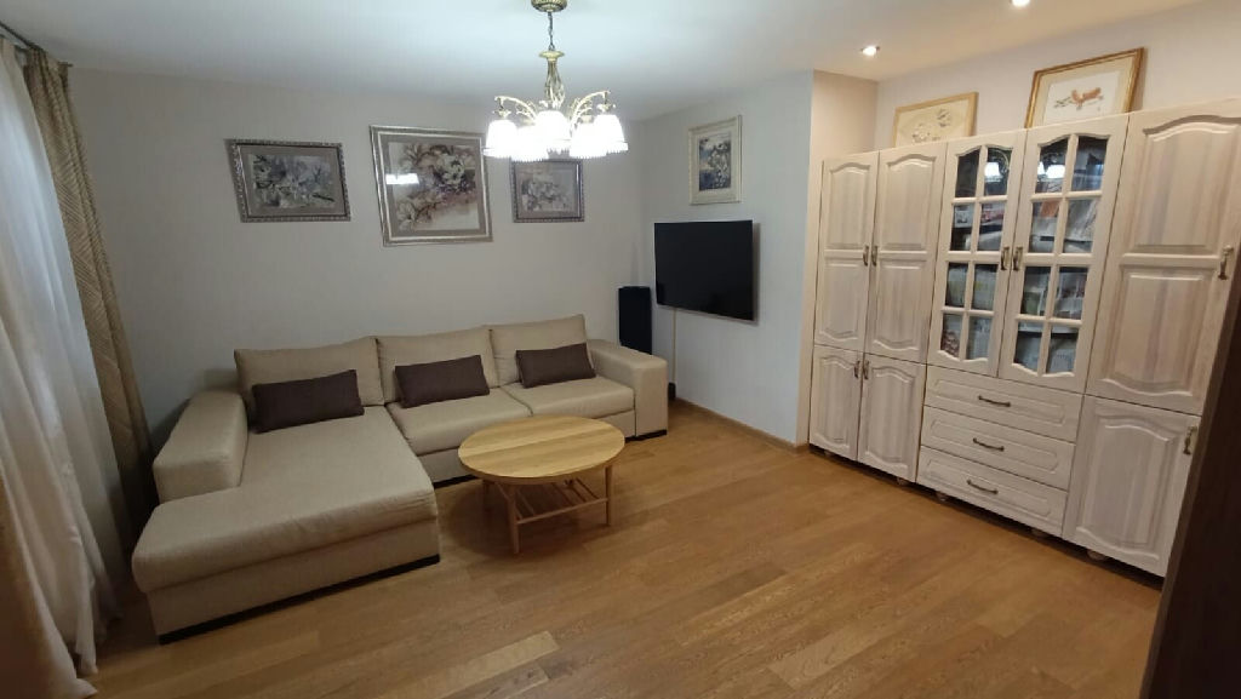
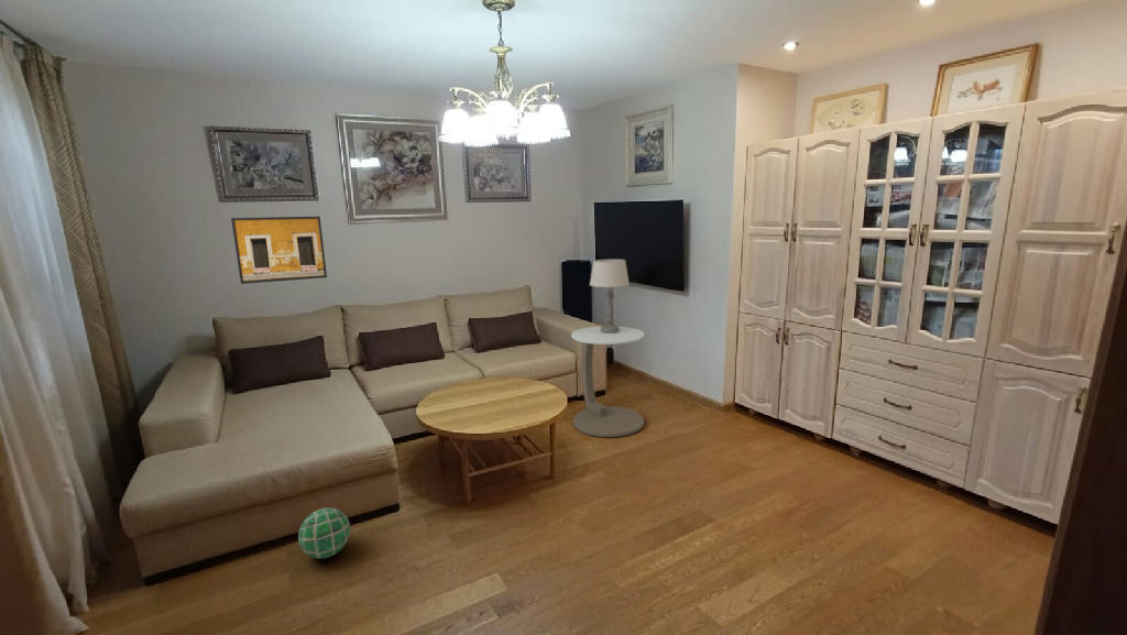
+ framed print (281, 249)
+ table lamp (609, 296)
+ volleyball (325, 533)
+ side table (592, 376)
